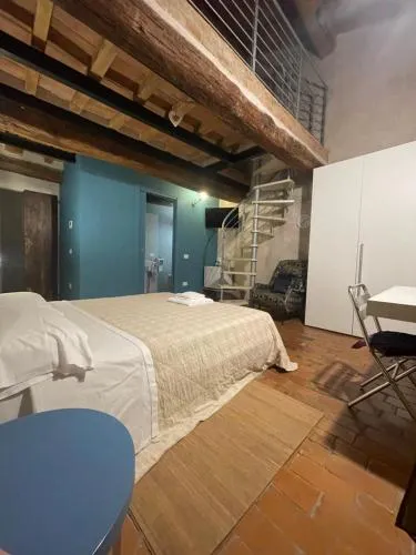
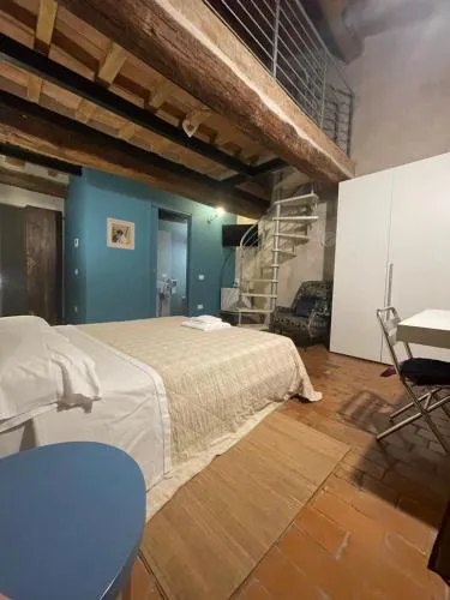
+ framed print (120, 234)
